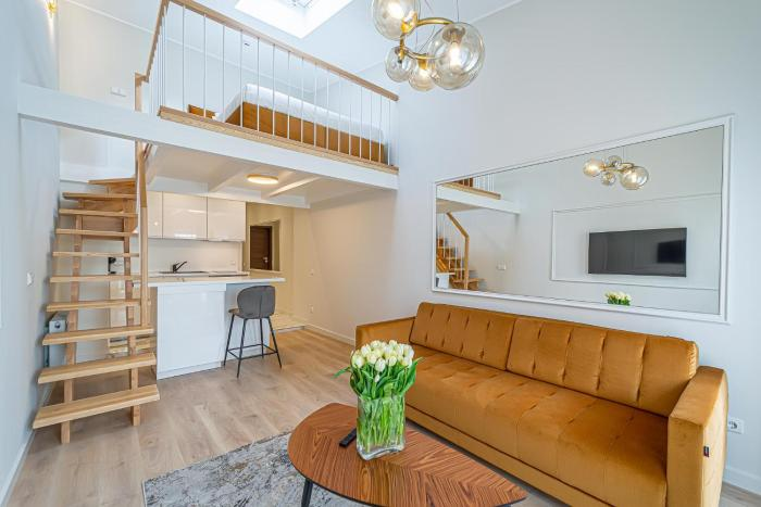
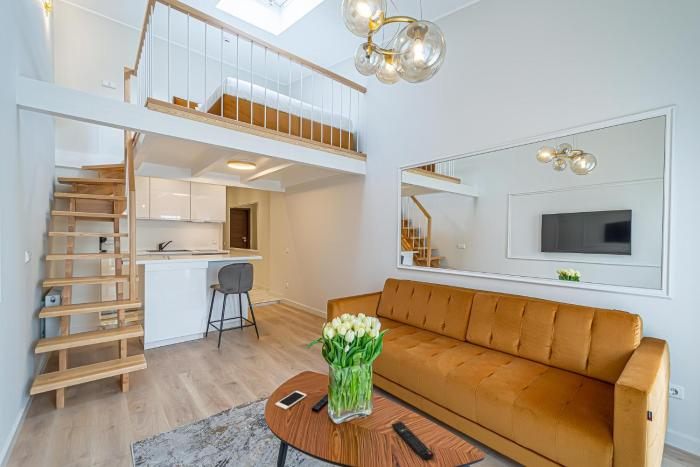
+ cell phone (291, 399)
+ remote control (411, 440)
